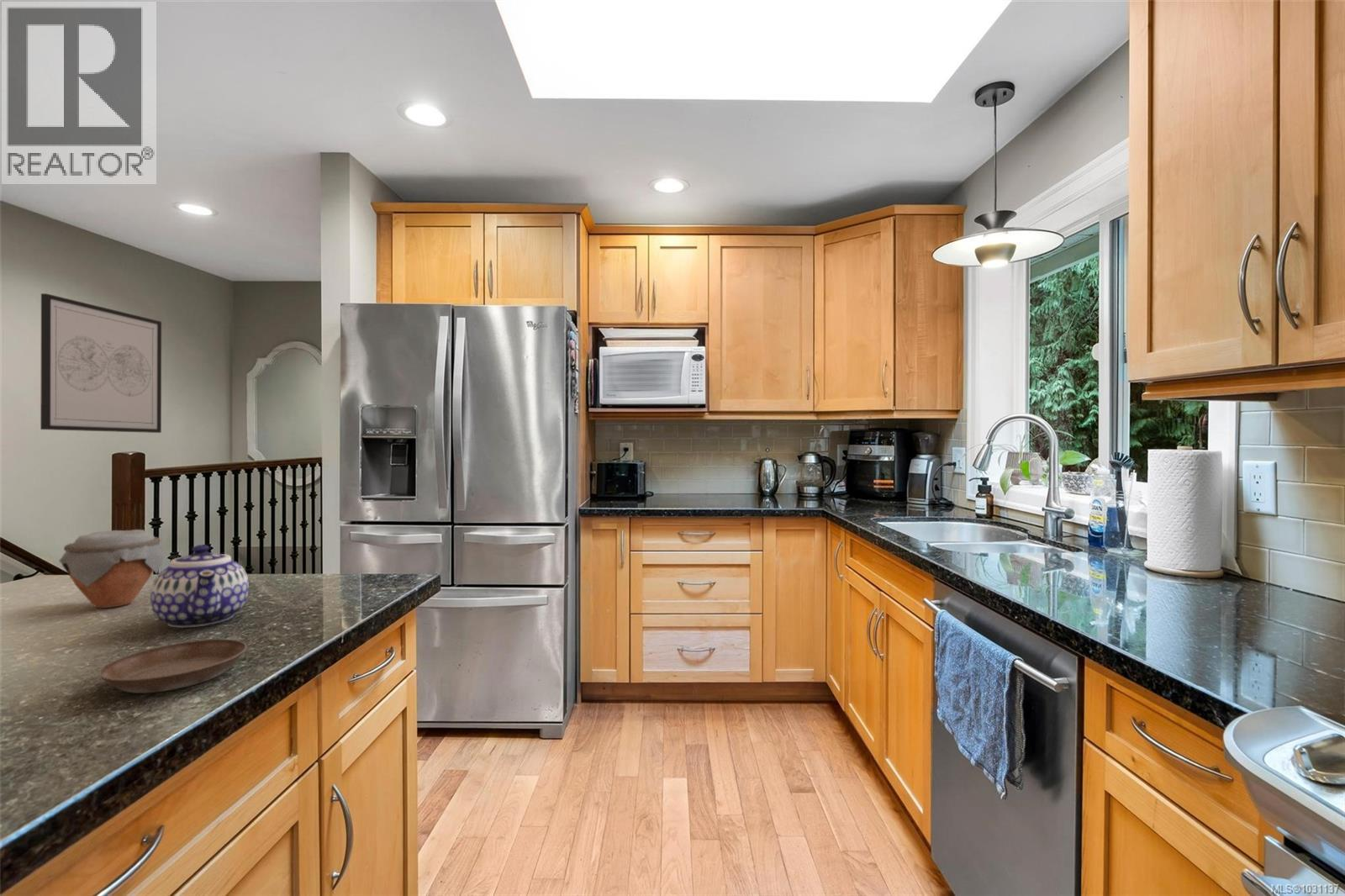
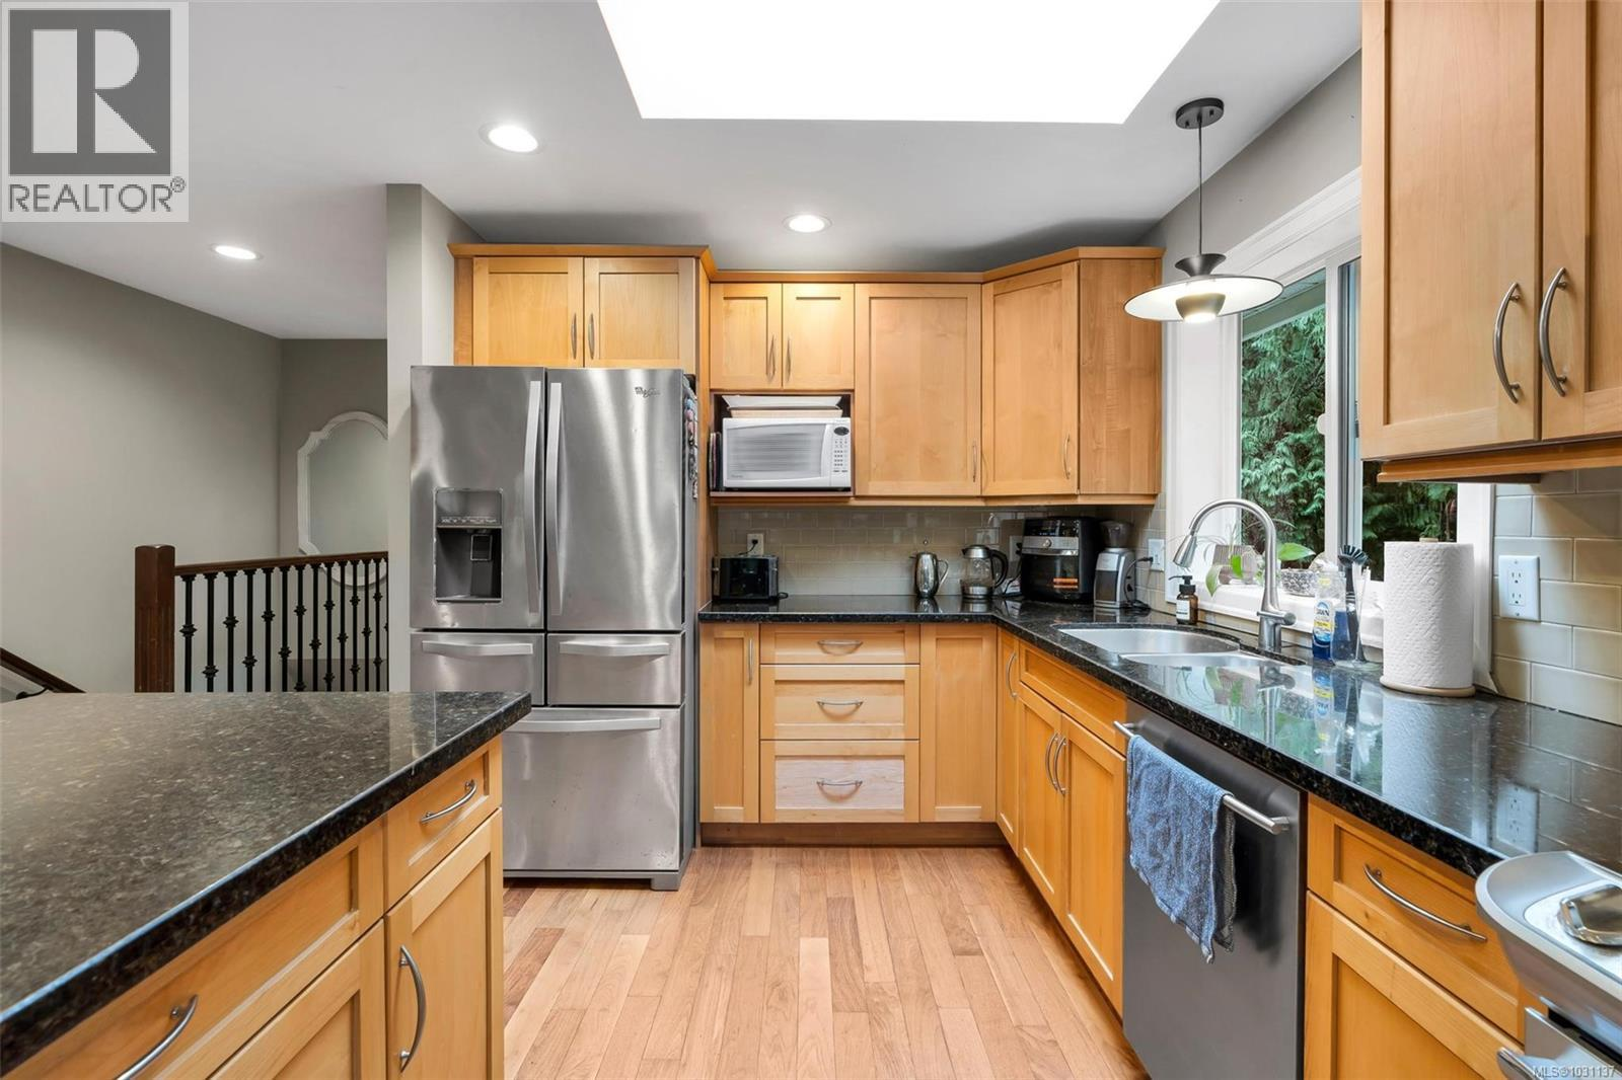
- jar (113, 568)
- teapot (201, 582)
- saucer (177, 667)
- wall art (107, 370)
